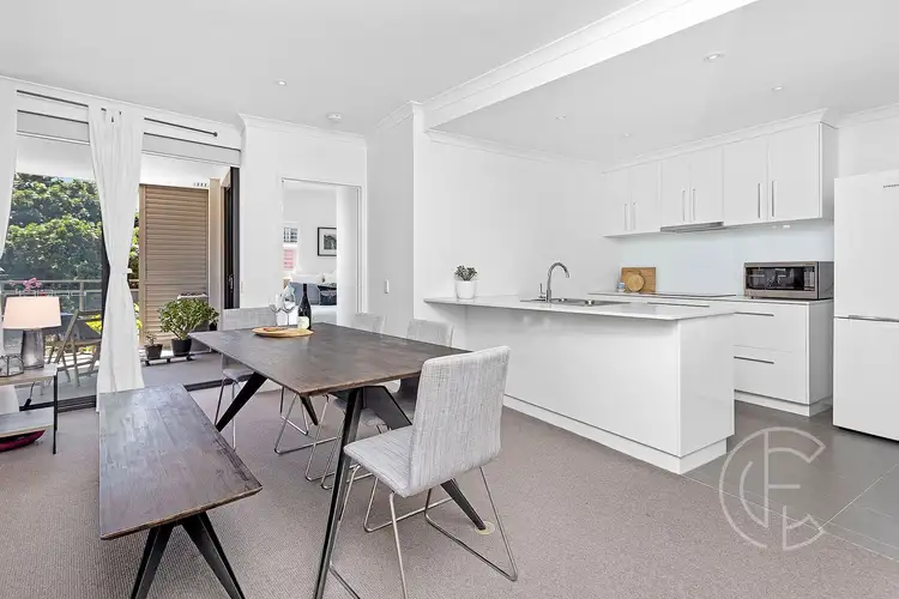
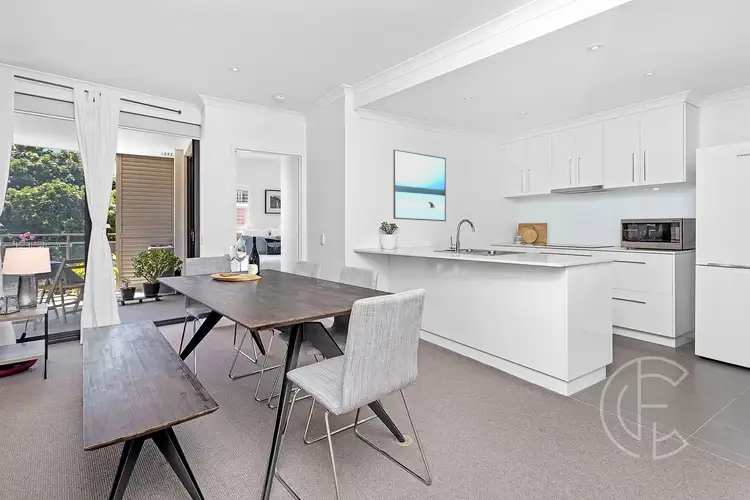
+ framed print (420, 187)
